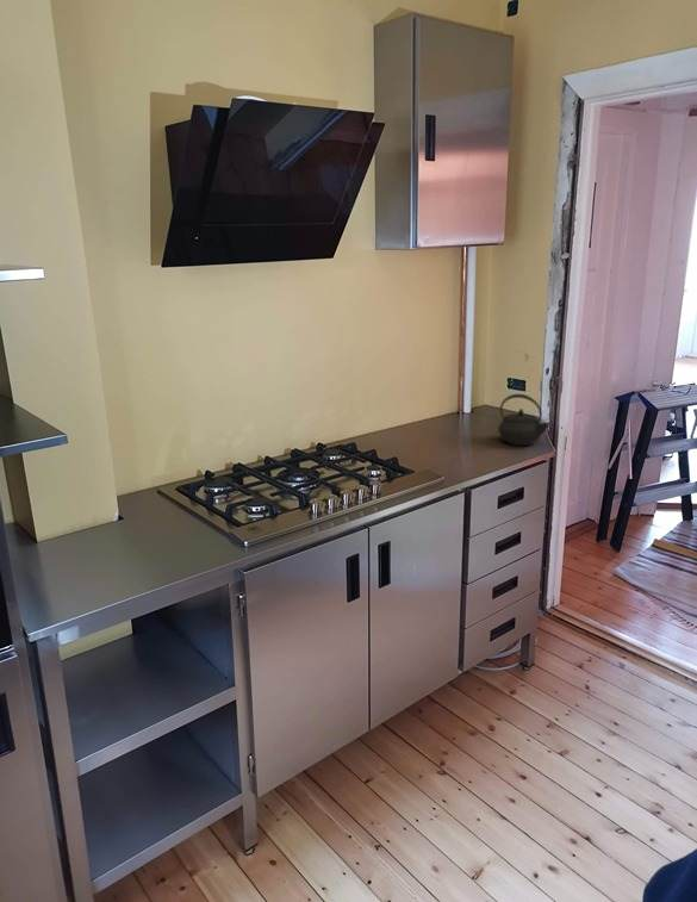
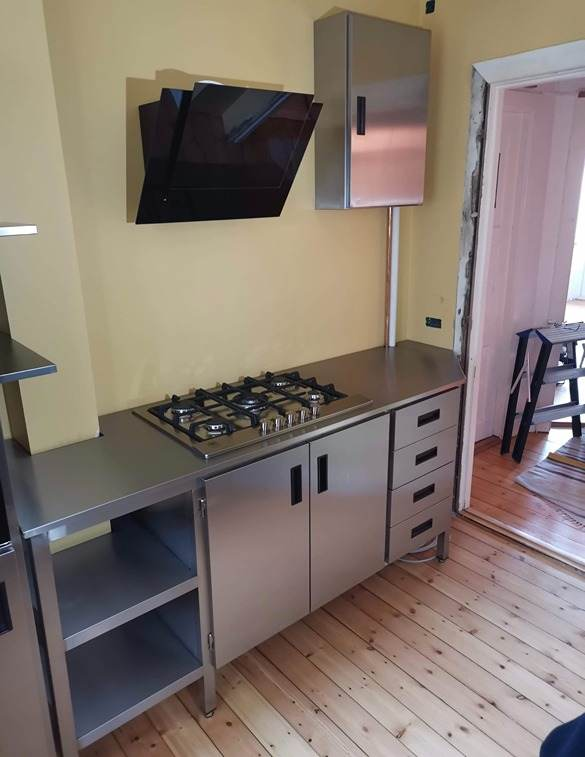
- kettle (523, 418)
